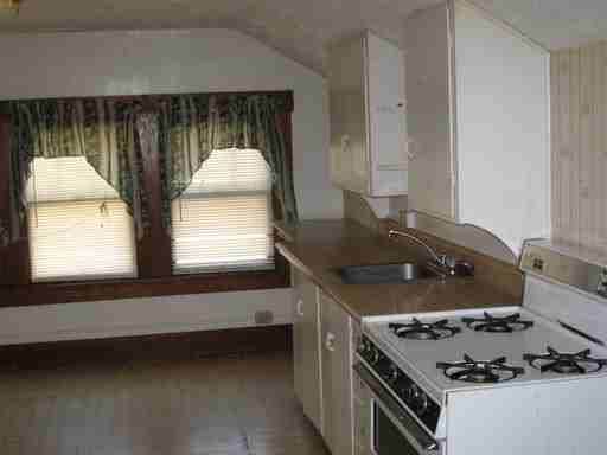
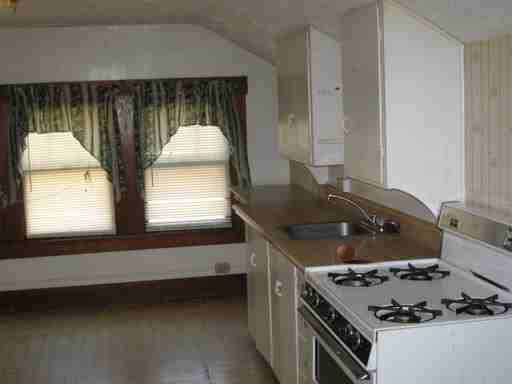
+ apple (346, 252)
